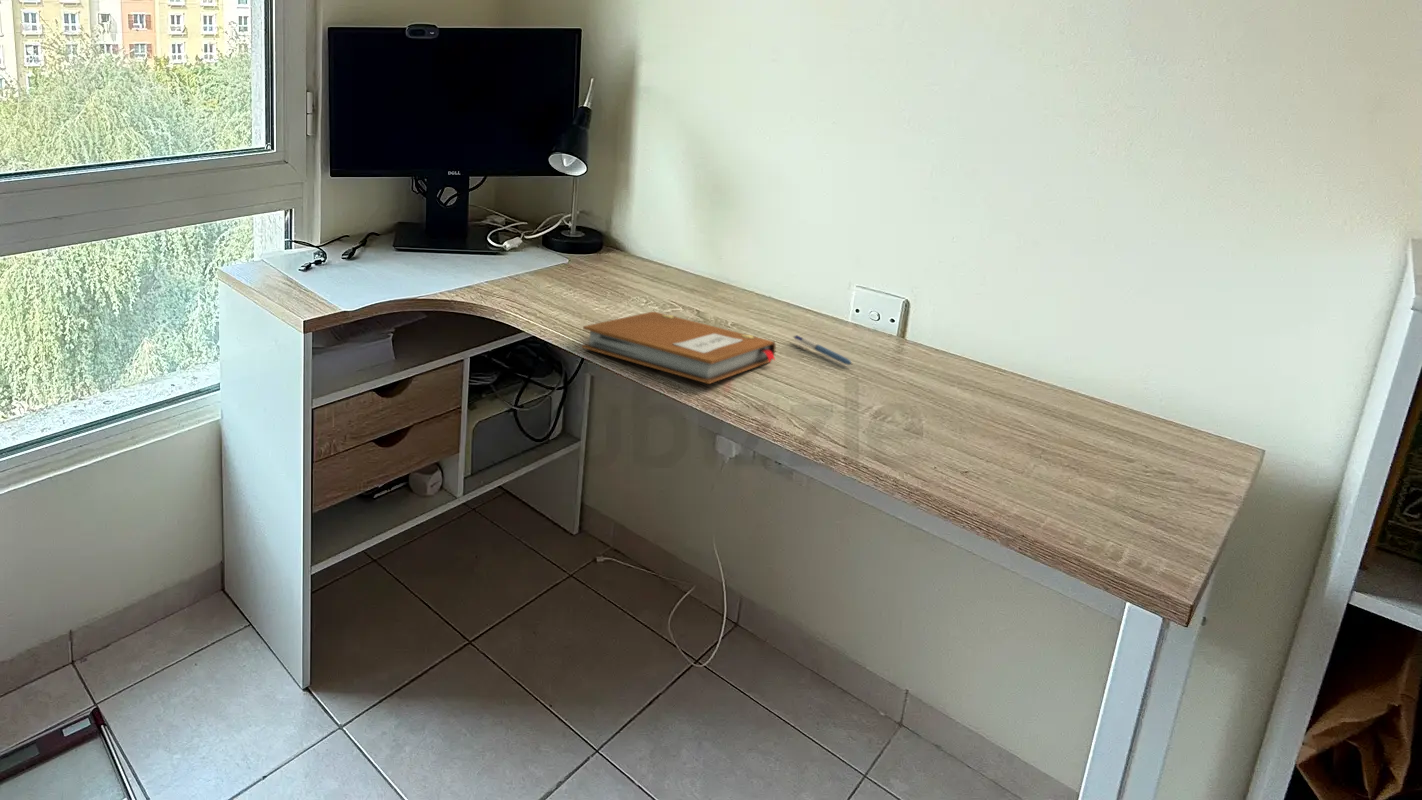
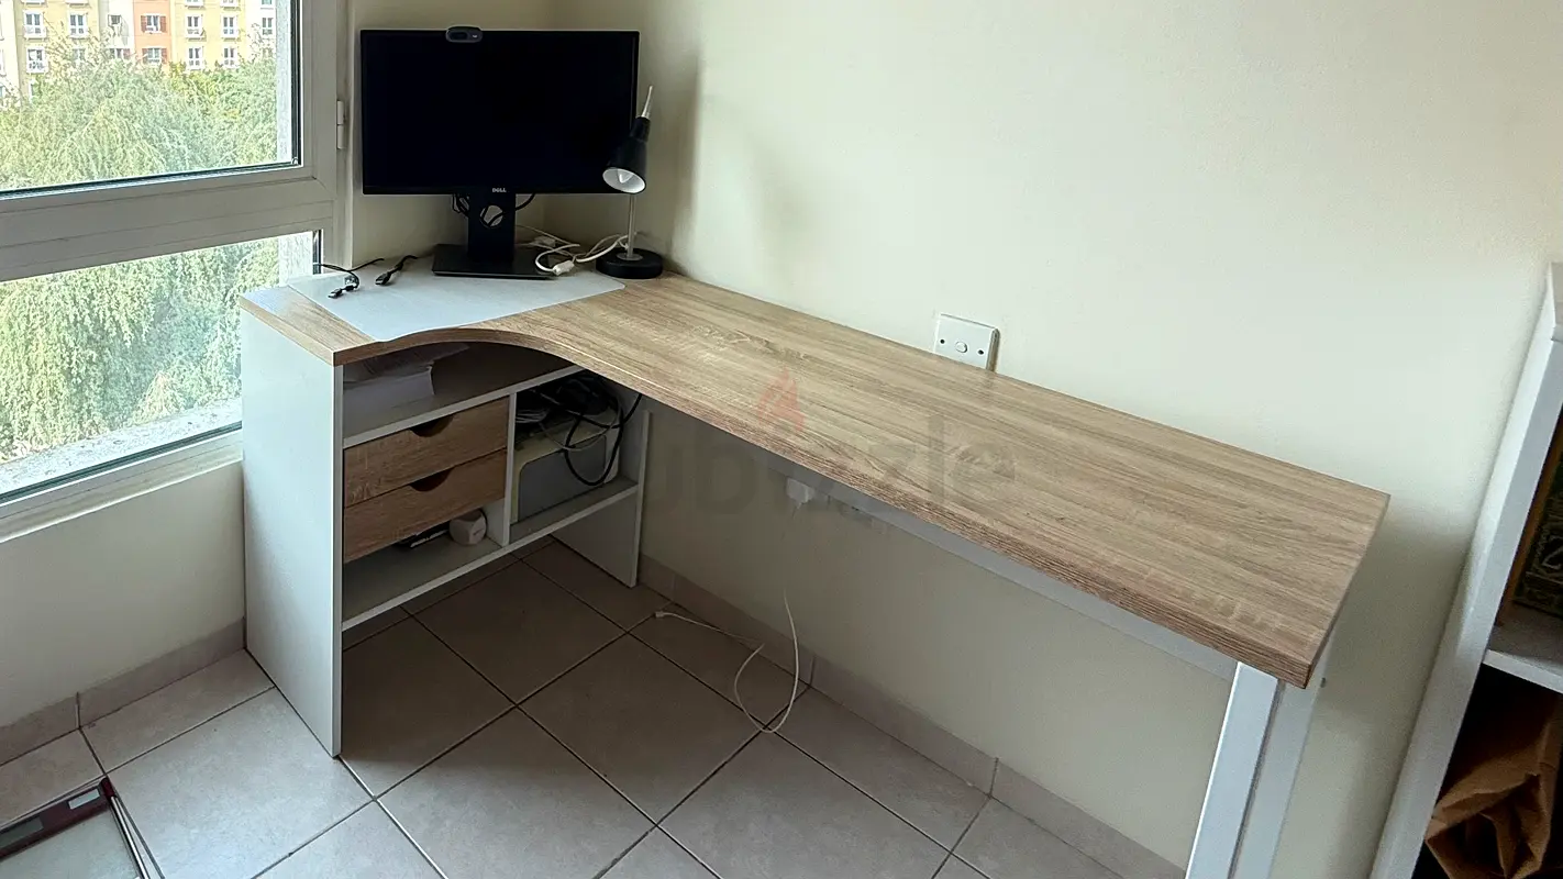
- pen (821, 349)
- notebook (684, 344)
